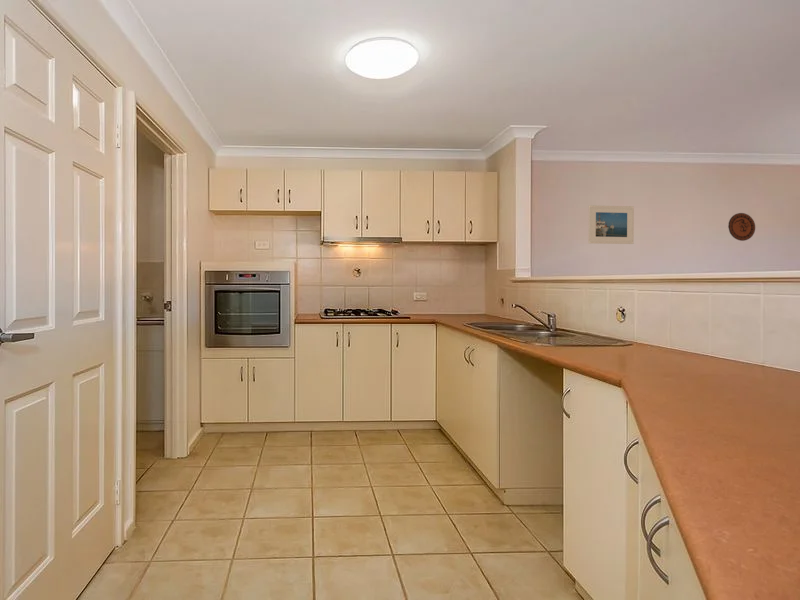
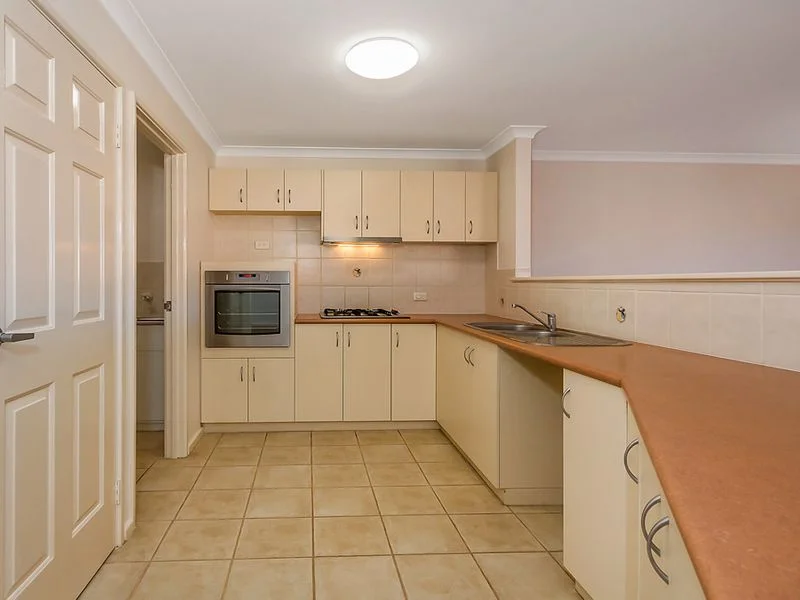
- decorative plate (741, 226)
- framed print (611, 224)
